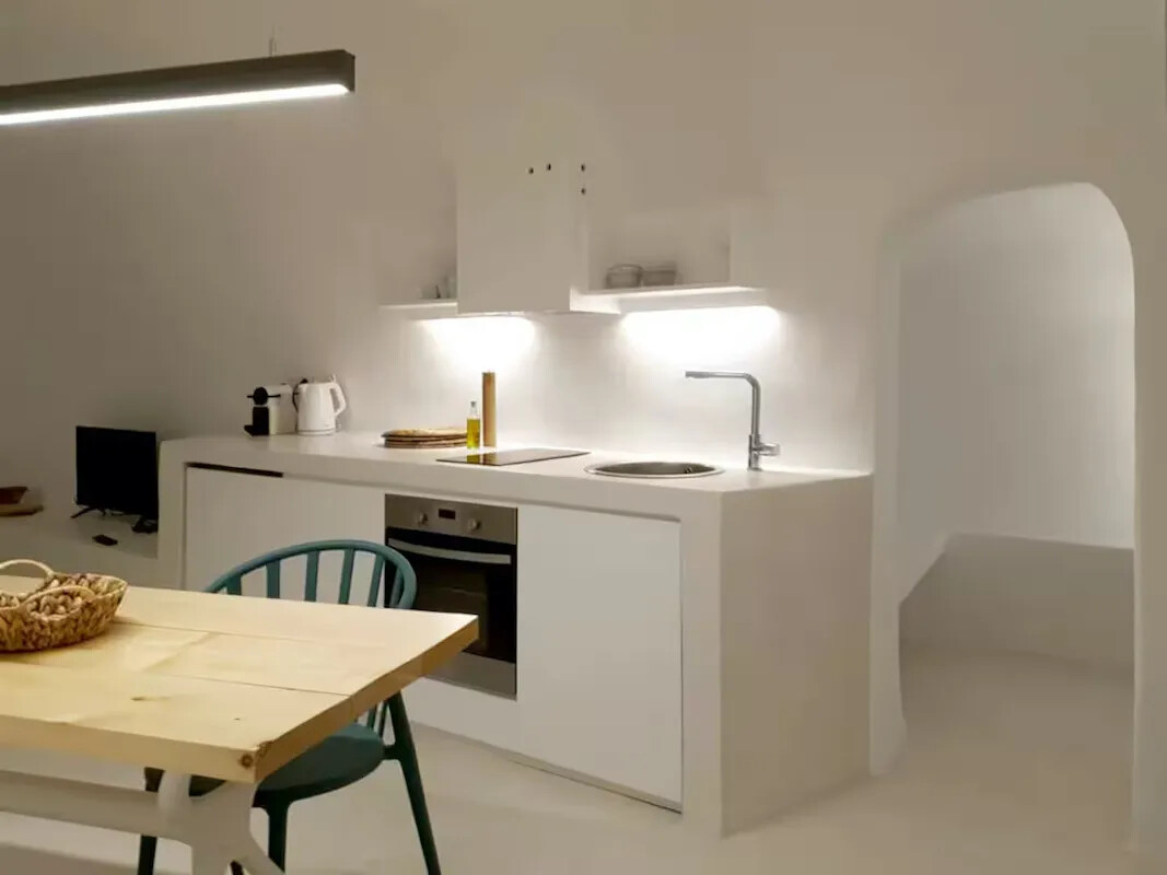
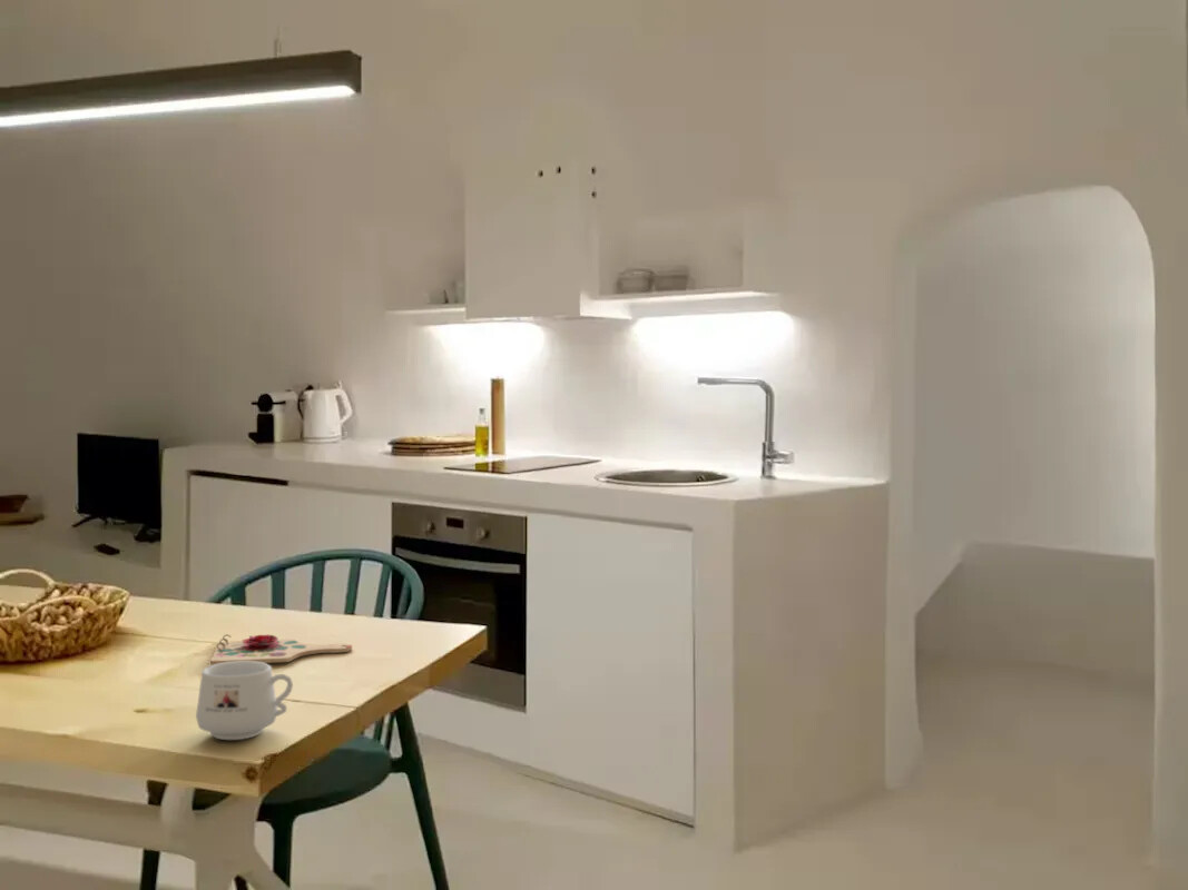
+ mug (245, 700)
+ cutting board (284, 644)
